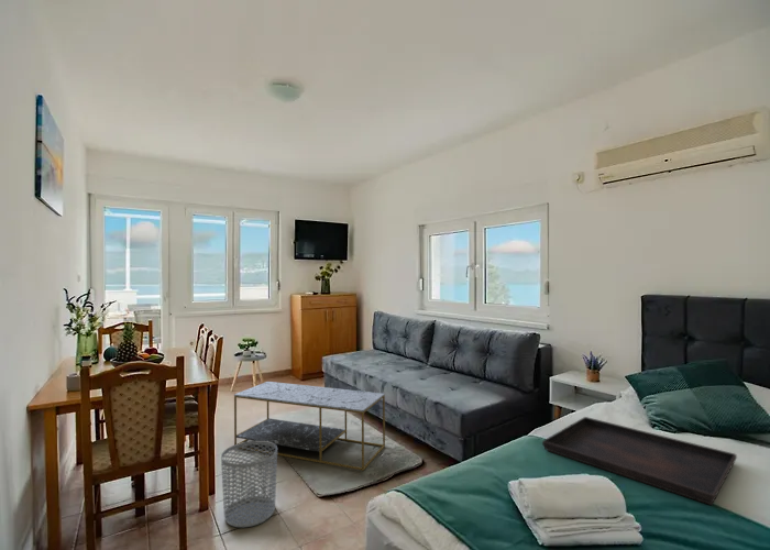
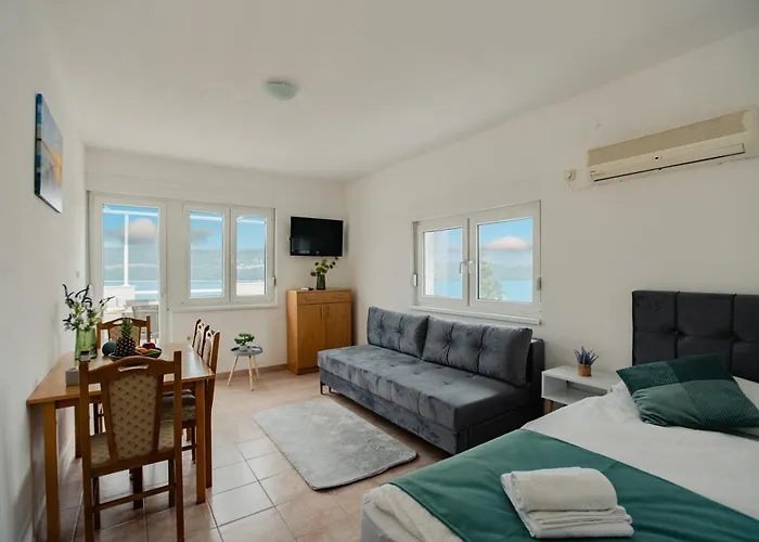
- coffee table (307, 424)
- waste bin (250, 483)
- serving tray (635, 451)
